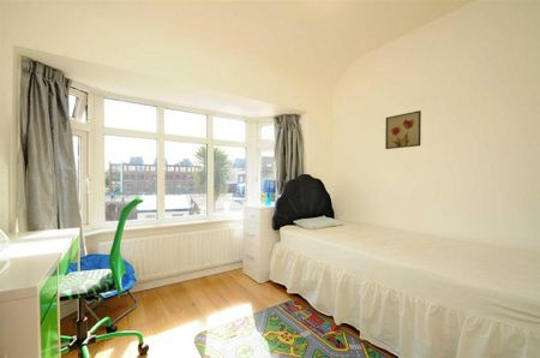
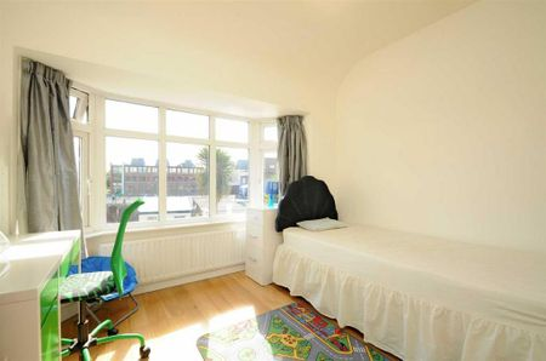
- wall art (402, 131)
